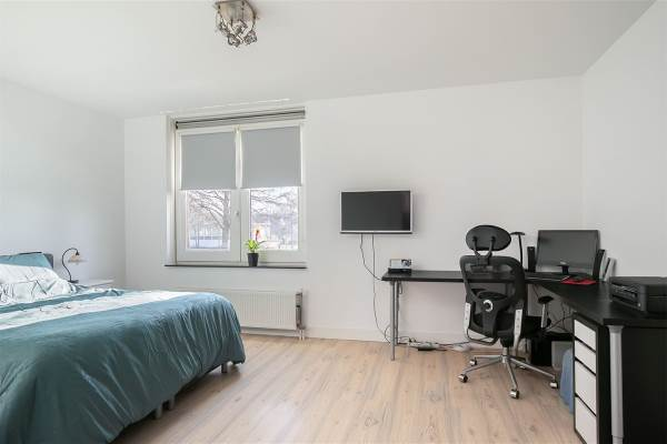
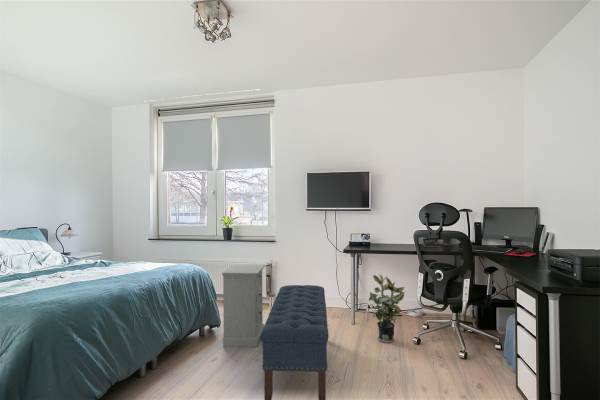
+ bench (299, 333)
+ nightstand (245, 303)
+ potted plant (388, 307)
